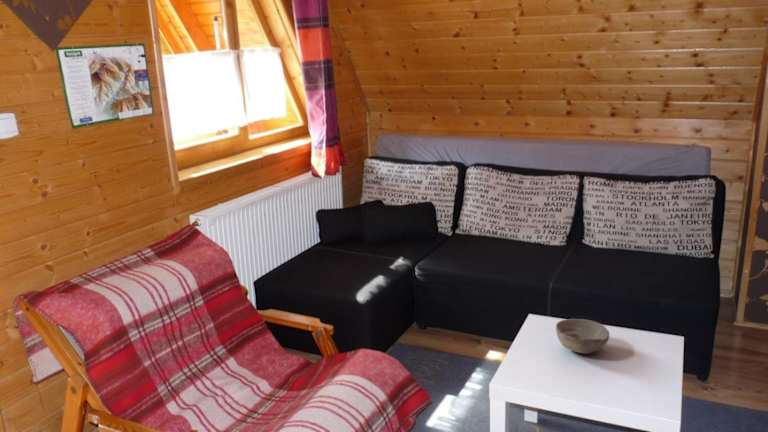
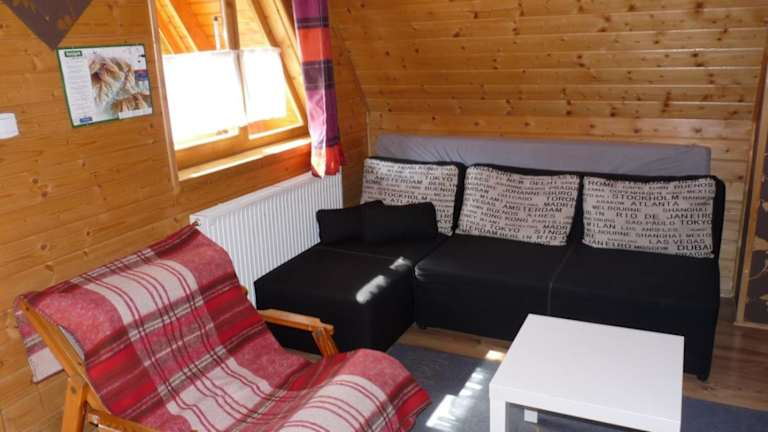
- bowl (581, 338)
